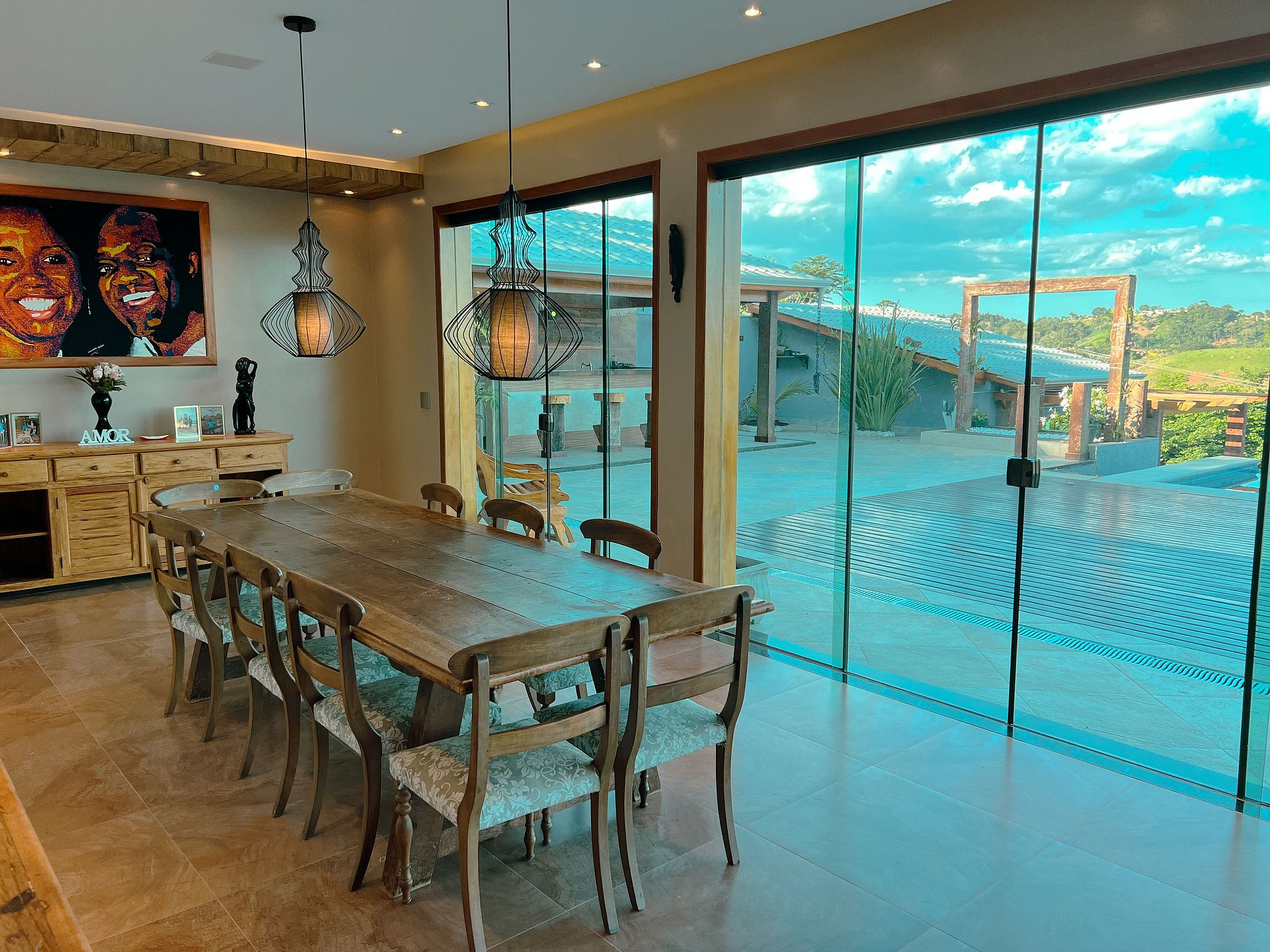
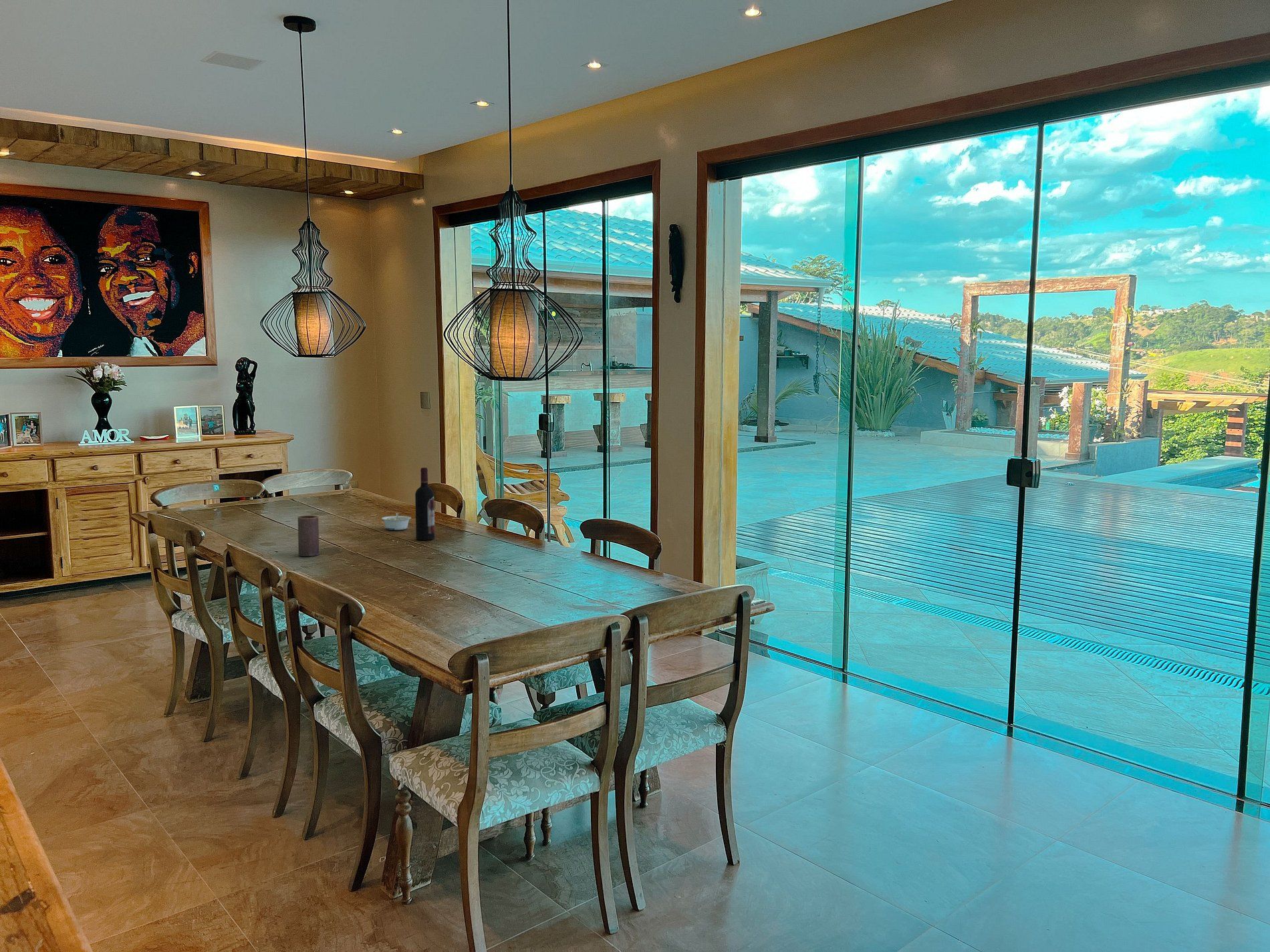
+ candle (308, 535)
+ wine bottle (424, 503)
+ legume (396, 522)
